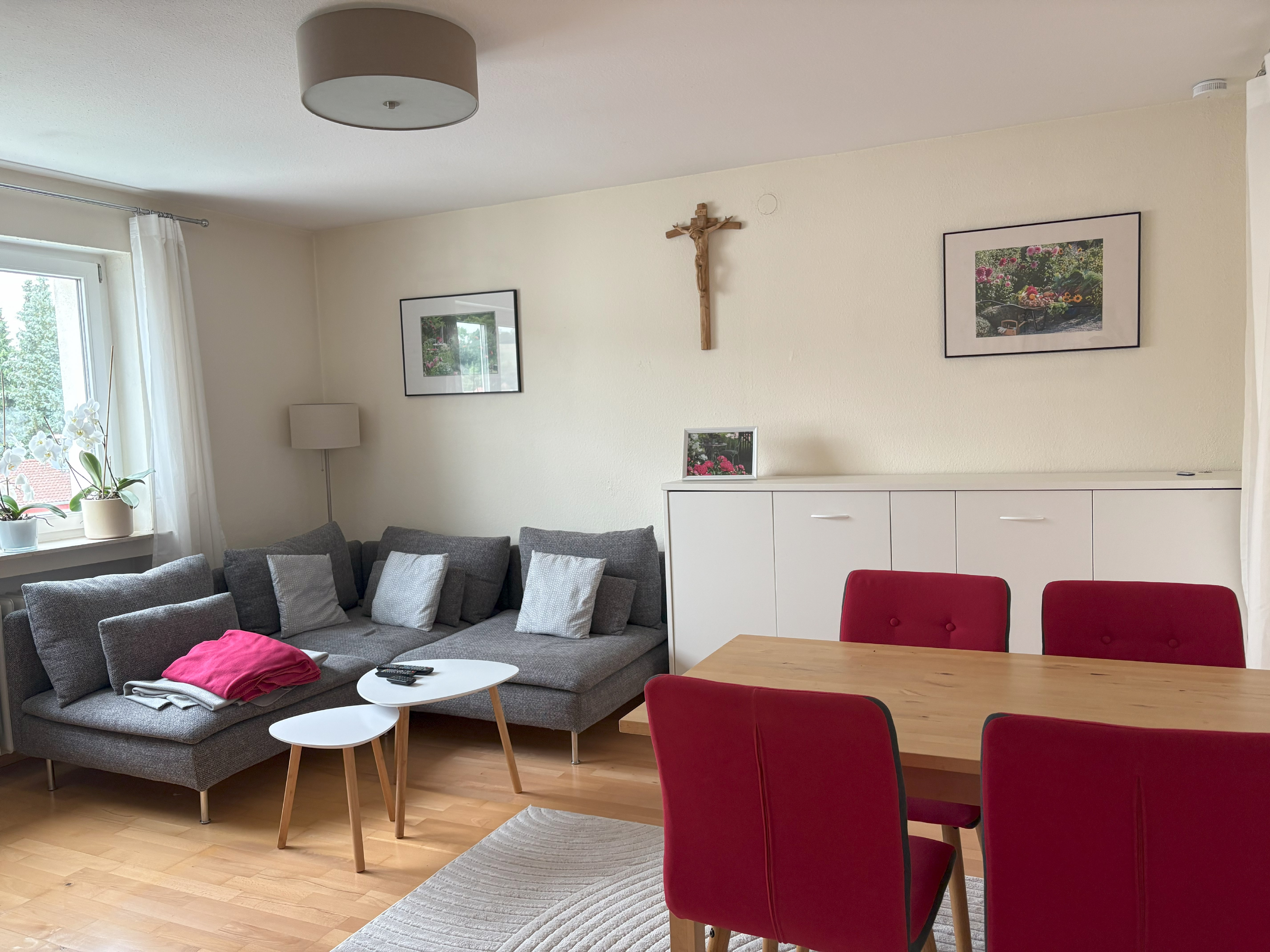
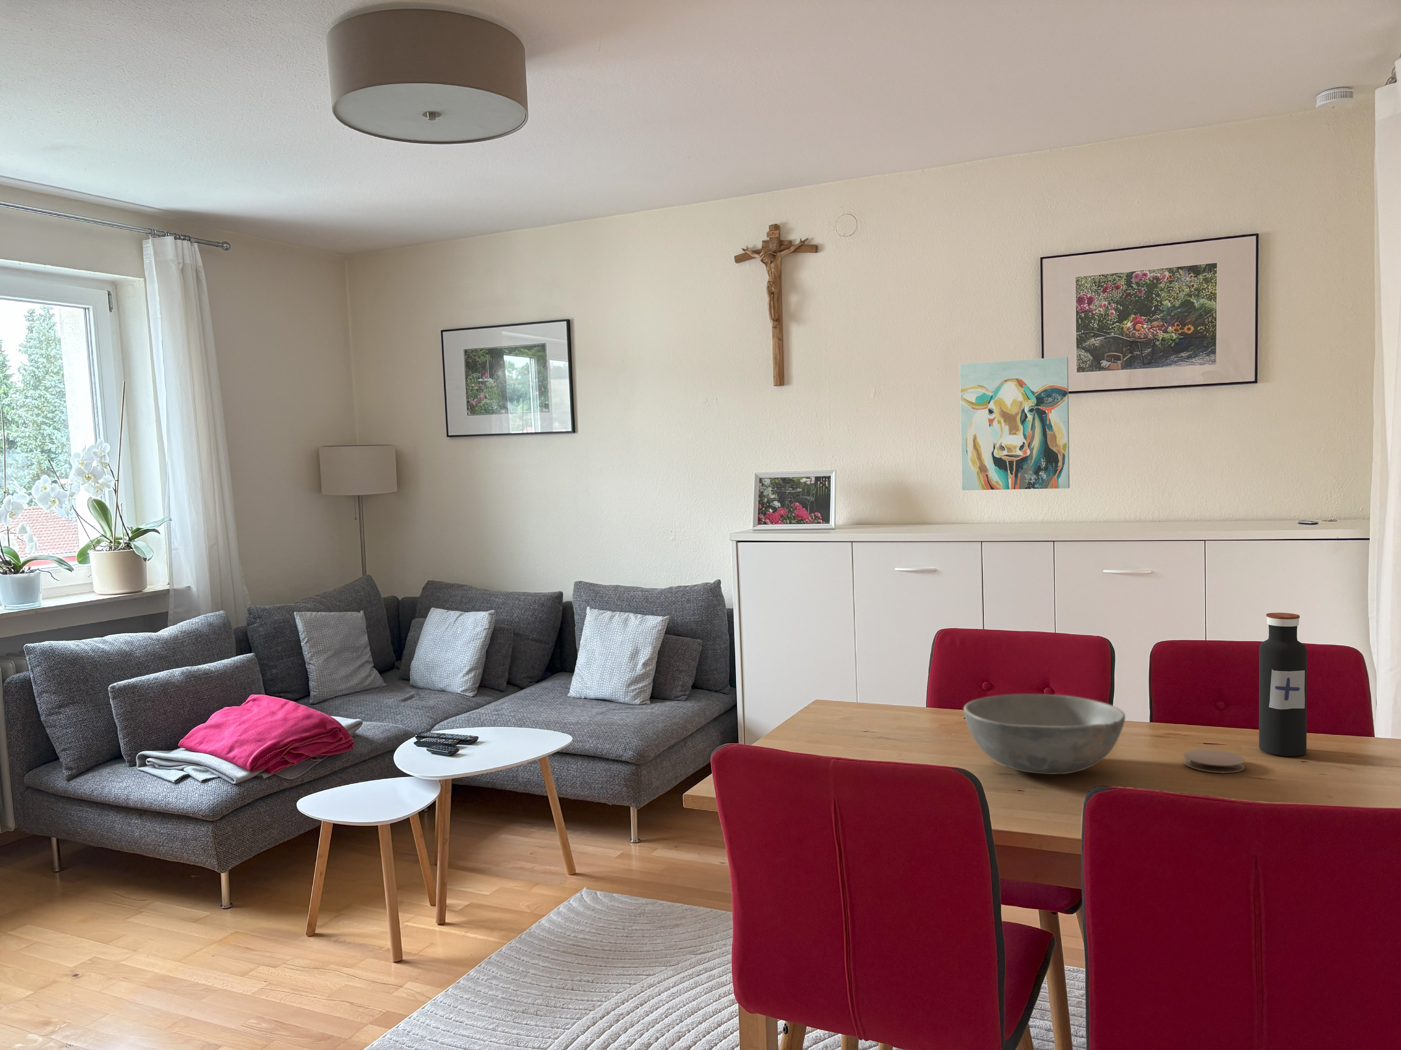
+ coaster (1213, 761)
+ wall art (1014, 426)
+ bowl (1042, 737)
+ water bottle (1283, 683)
